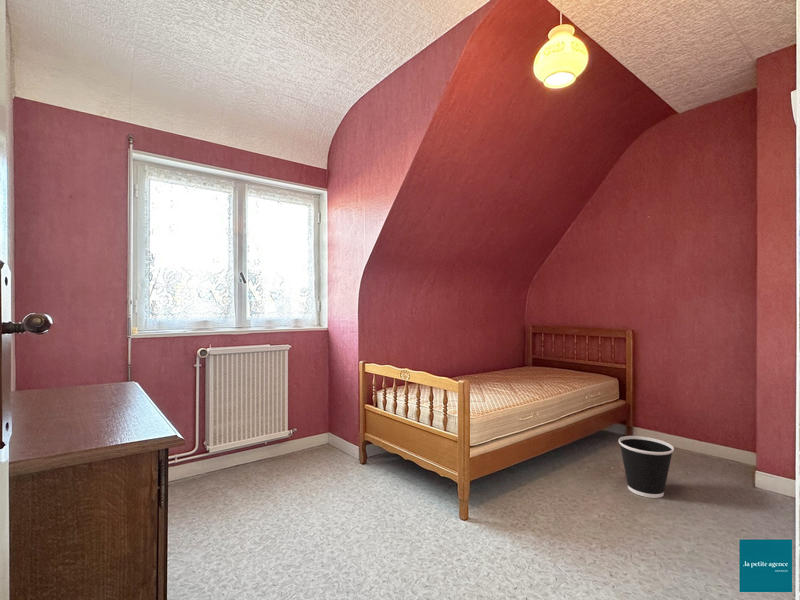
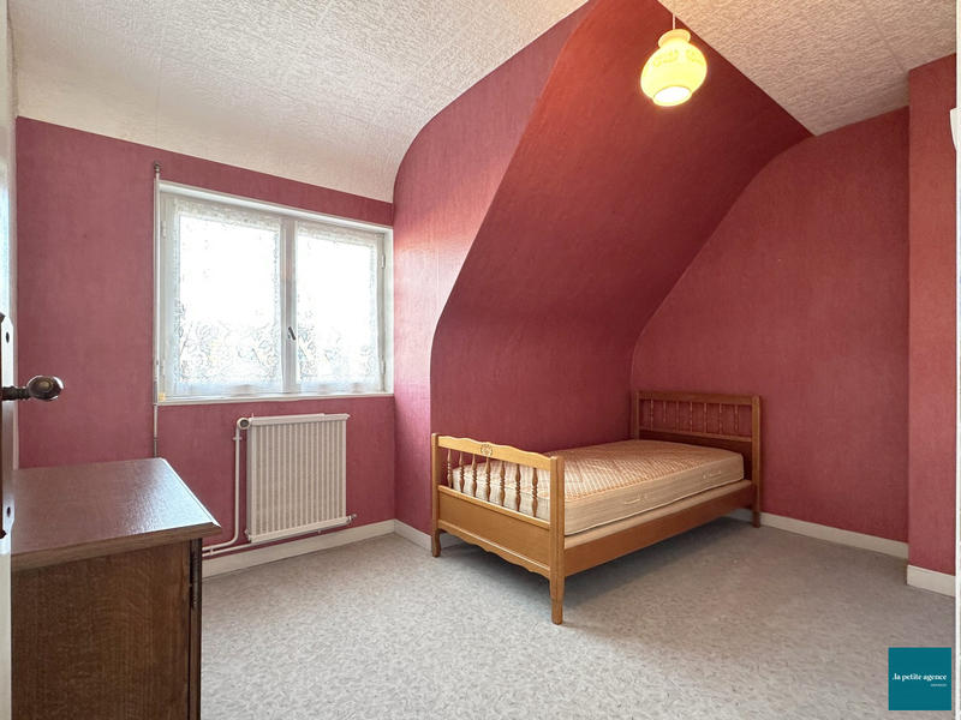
- wastebasket (645, 467)
